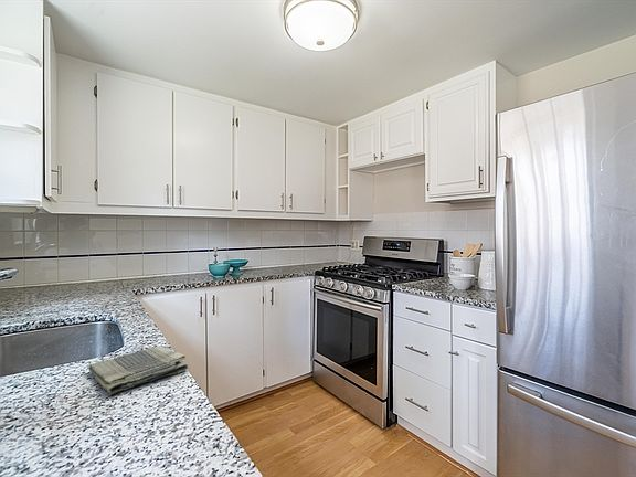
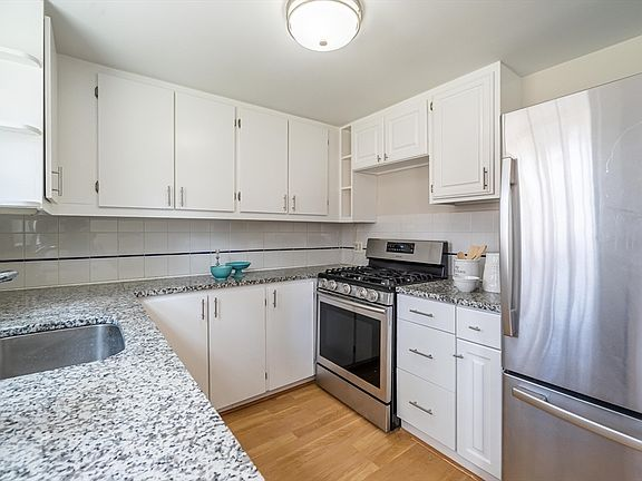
- dish towel (139, 364)
